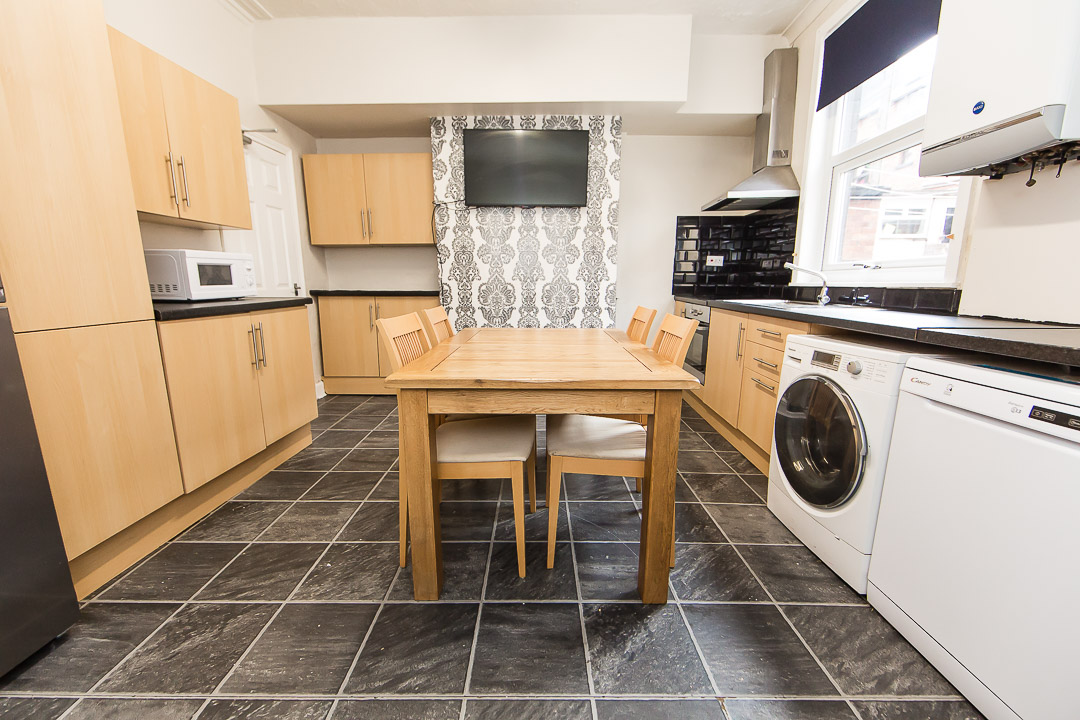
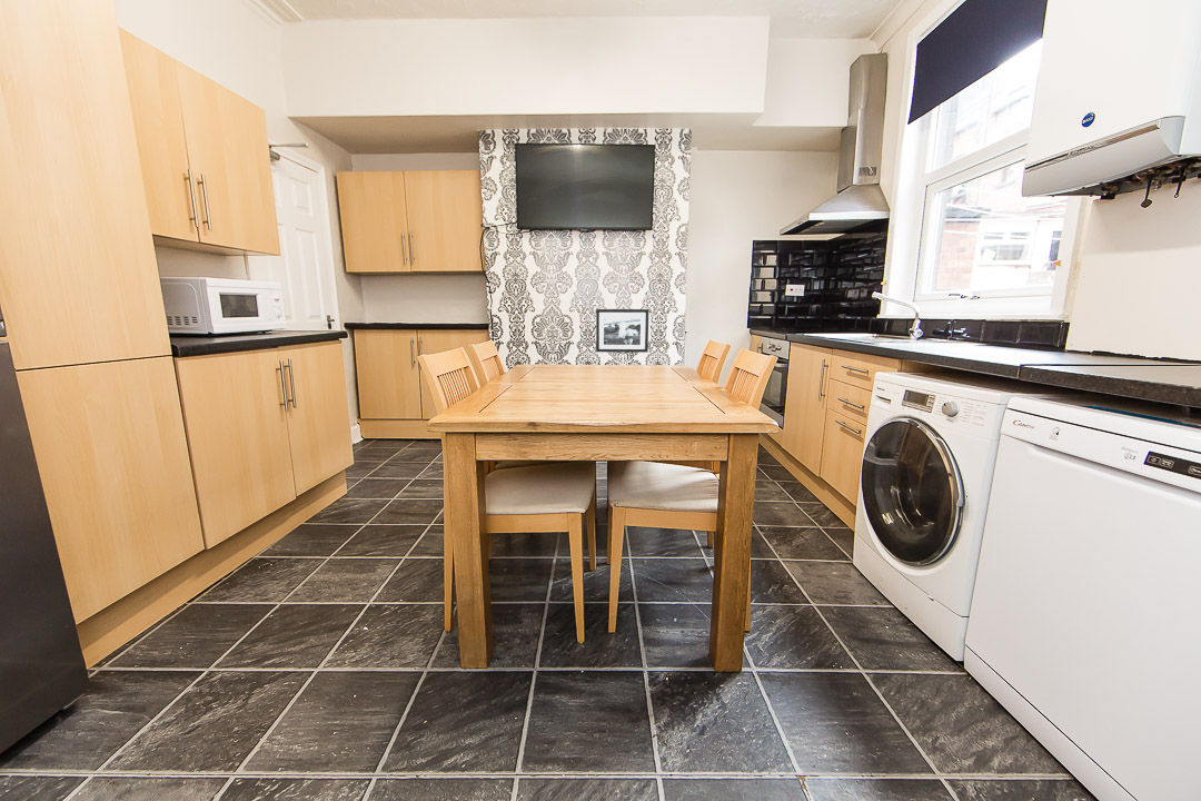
+ picture frame (622, 330)
